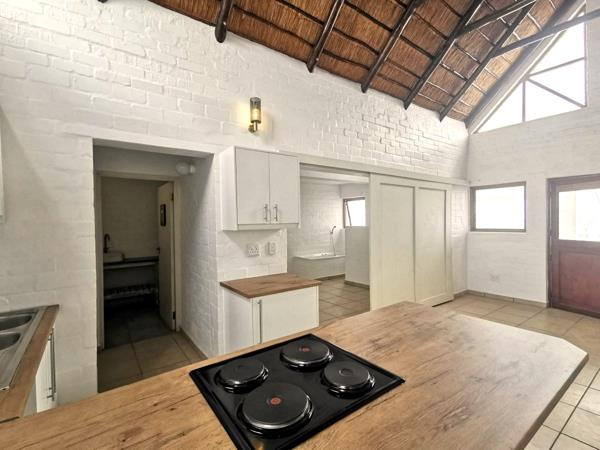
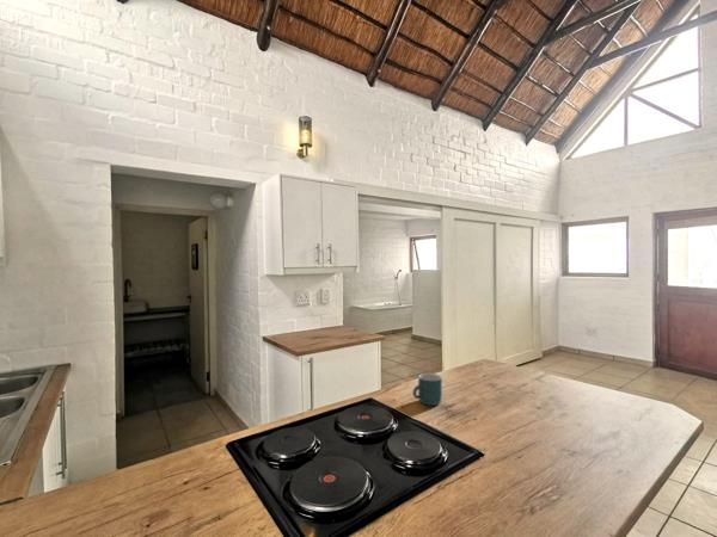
+ mug (428, 390)
